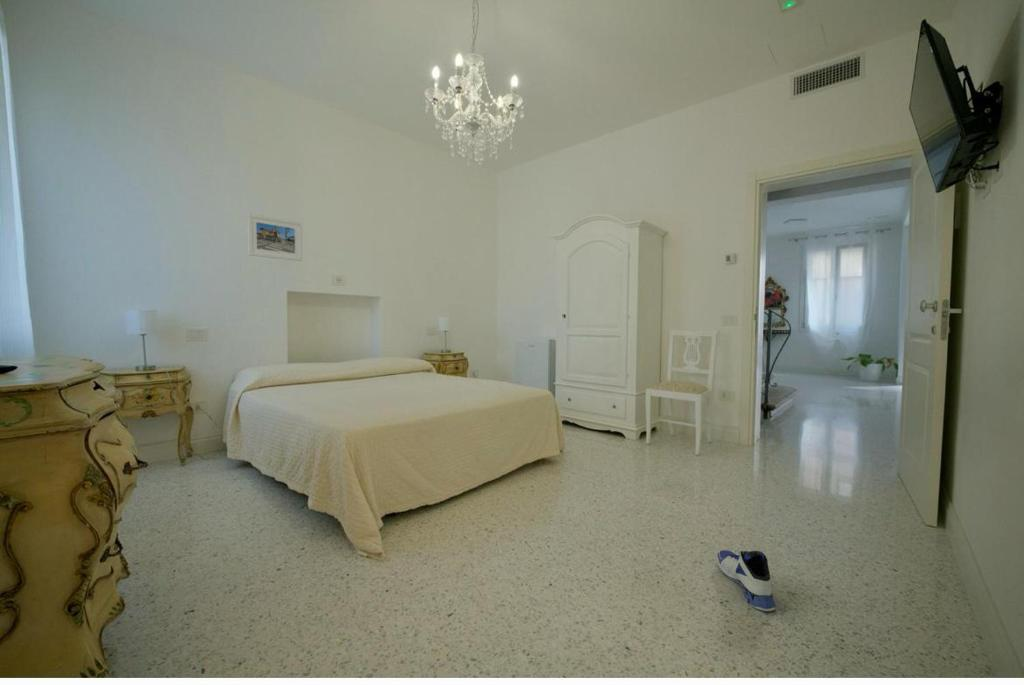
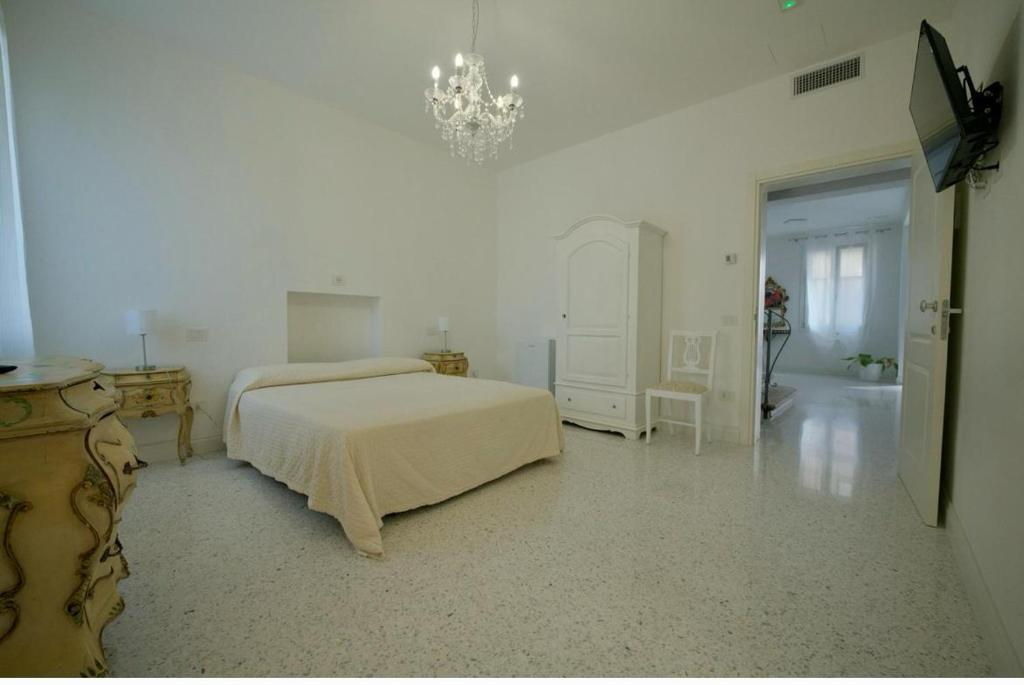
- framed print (276, 238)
- sneaker (748, 565)
